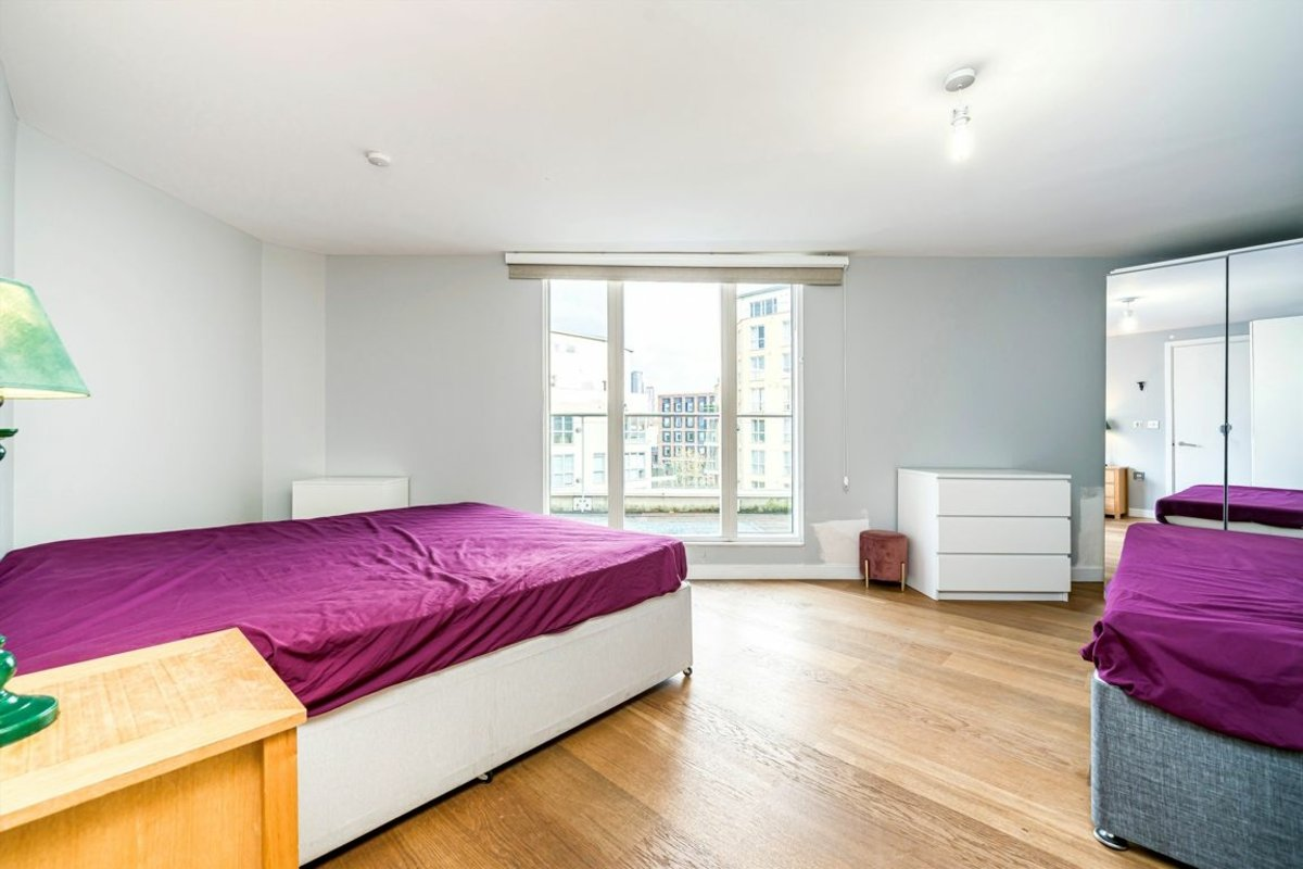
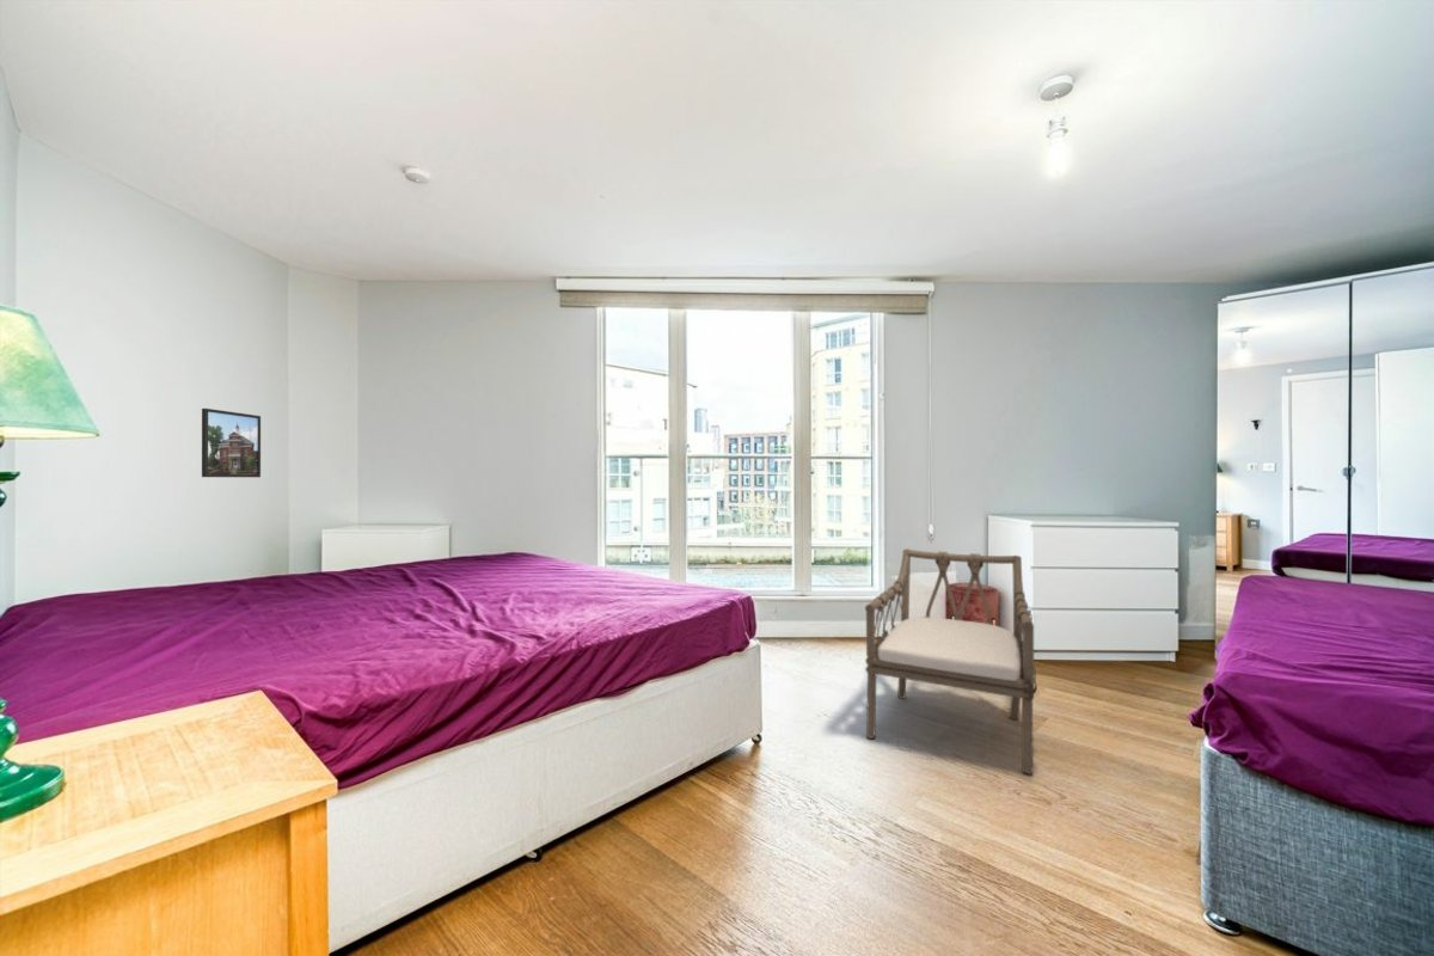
+ armchair (952, 642)
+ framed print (232, 445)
